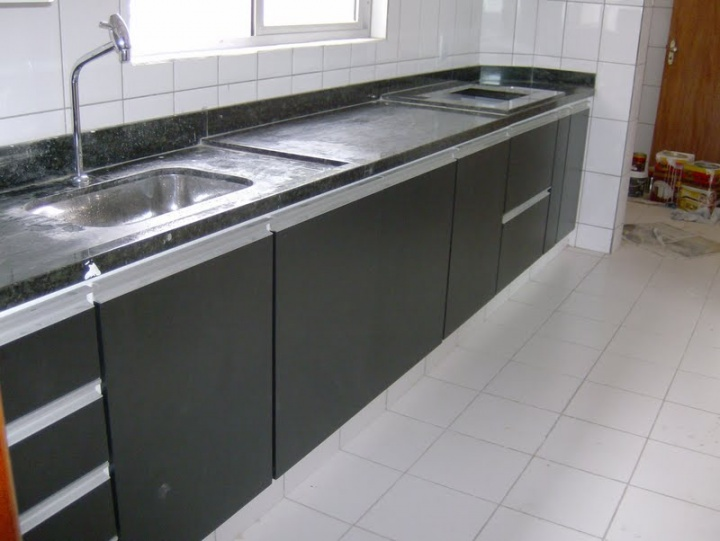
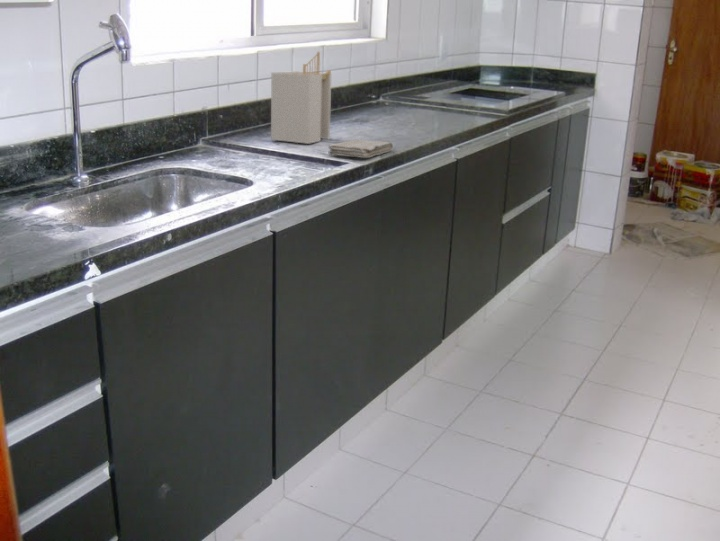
+ washcloth (360, 147)
+ utensil holder (302, 95)
